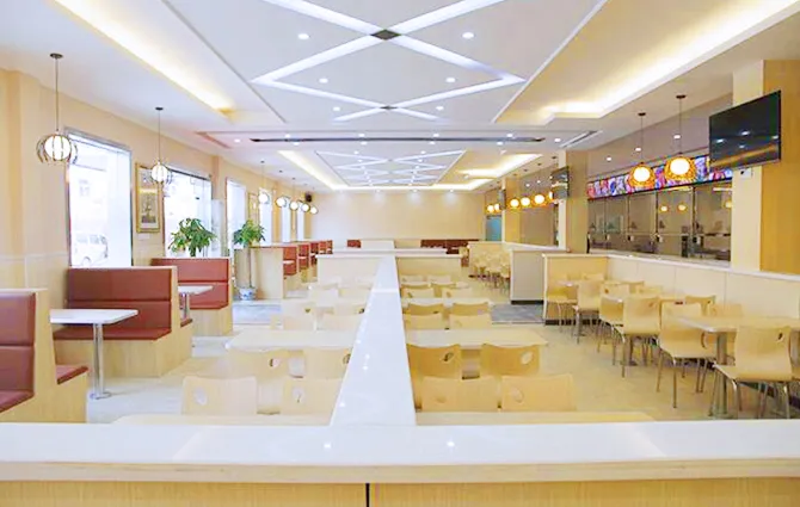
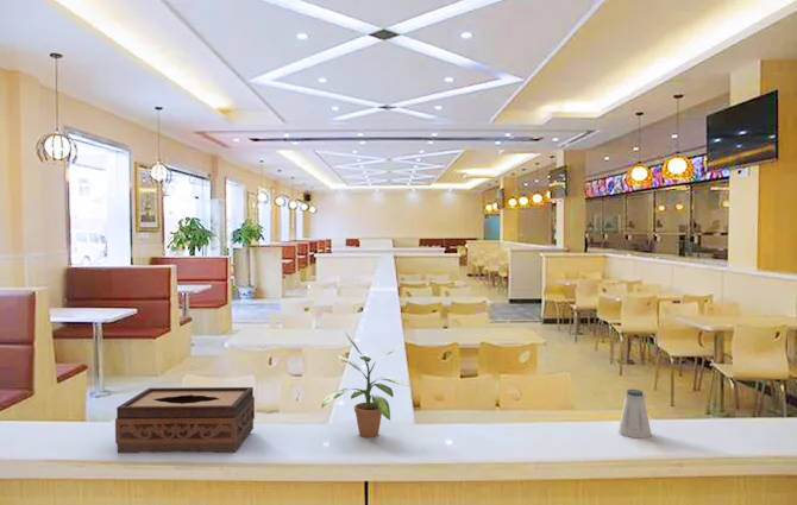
+ saltshaker (634, 411)
+ potted plant (365, 377)
+ tissue box (189, 418)
